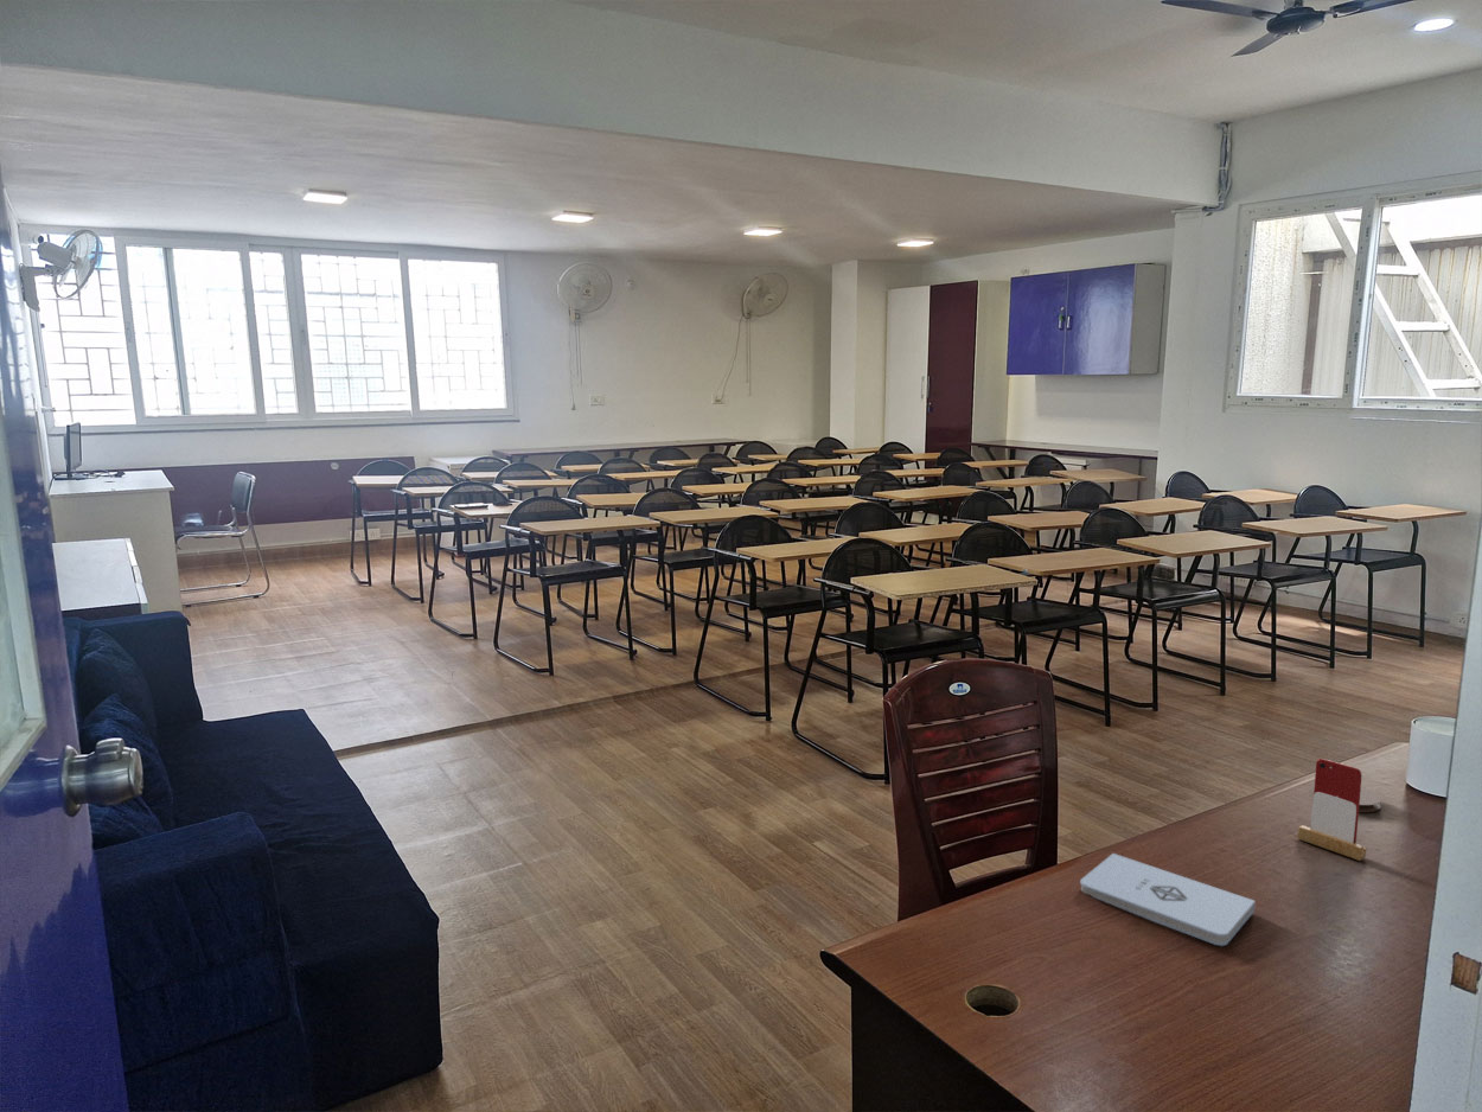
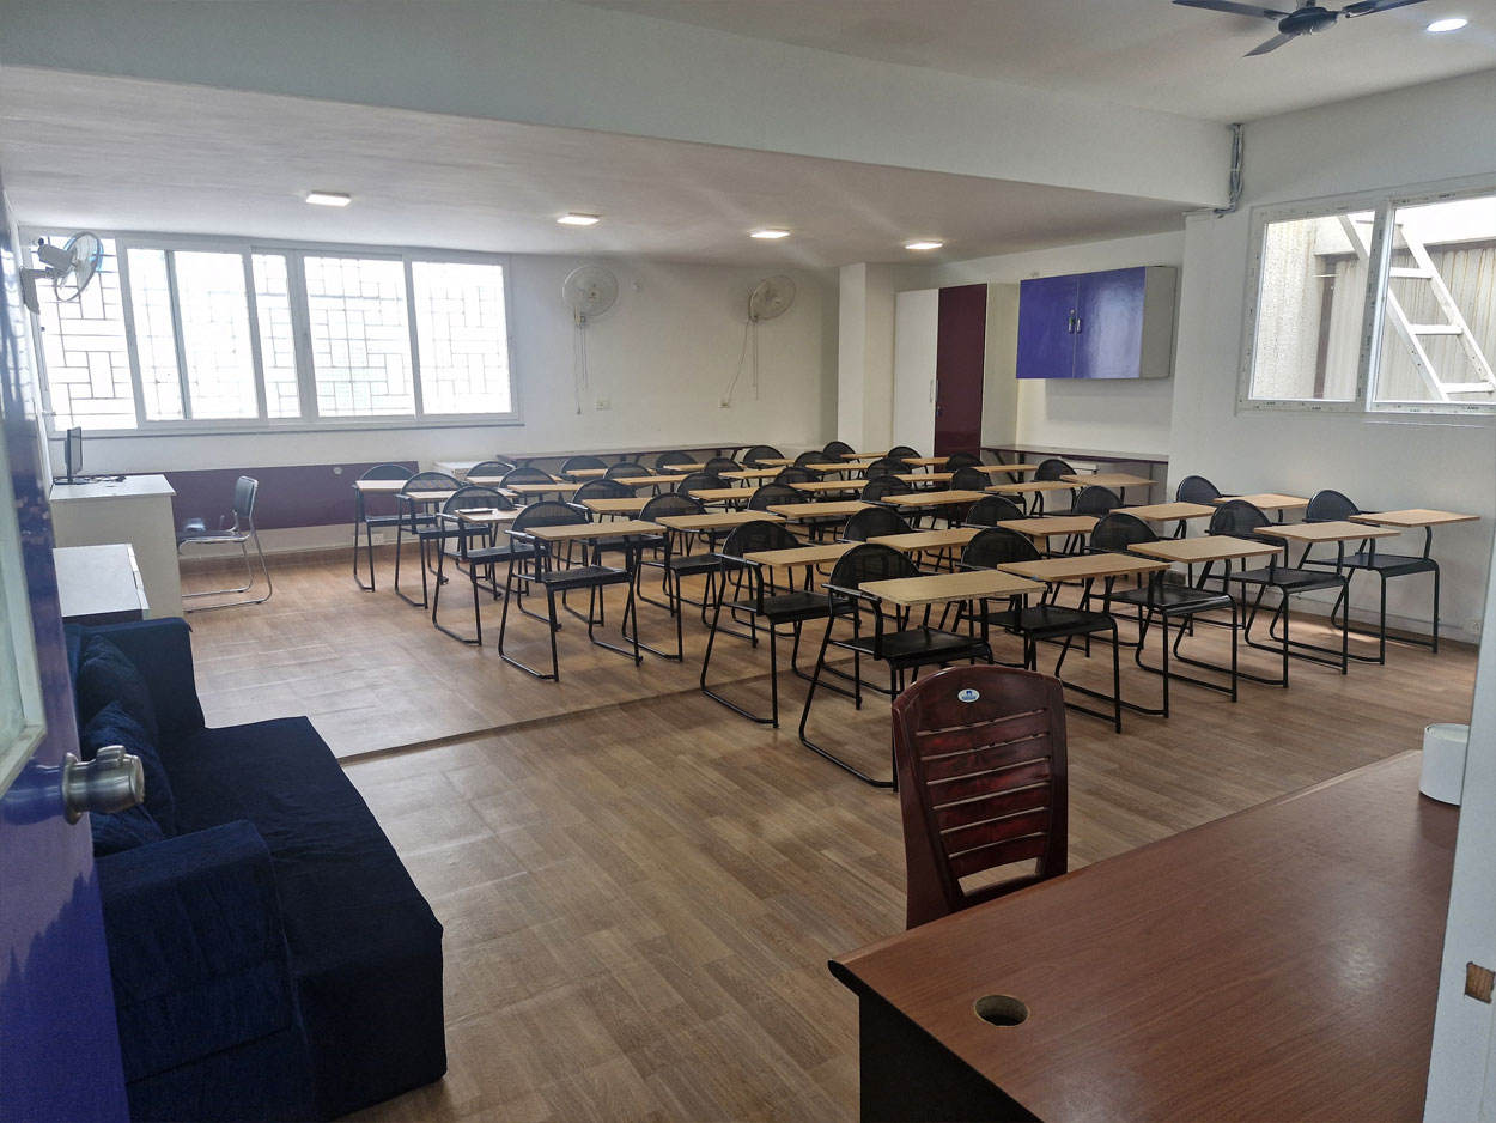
- smartphone (1335, 805)
- notepad (1163, 896)
- coaster (1360, 797)
